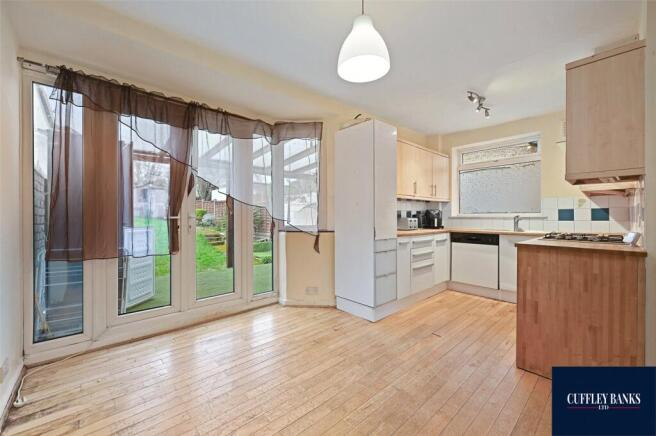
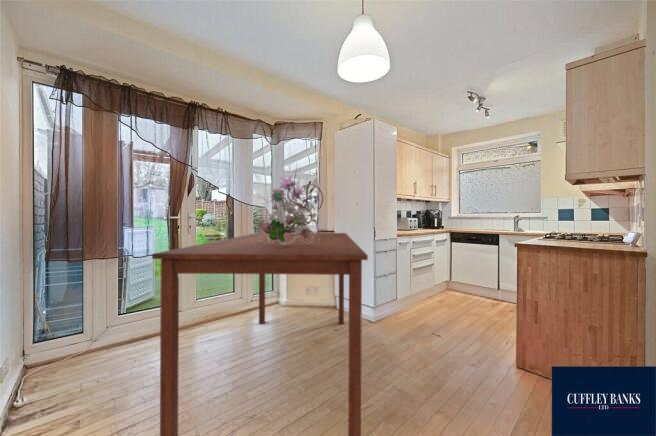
+ dining table (264, 302)
+ bouquet (289, 202)
